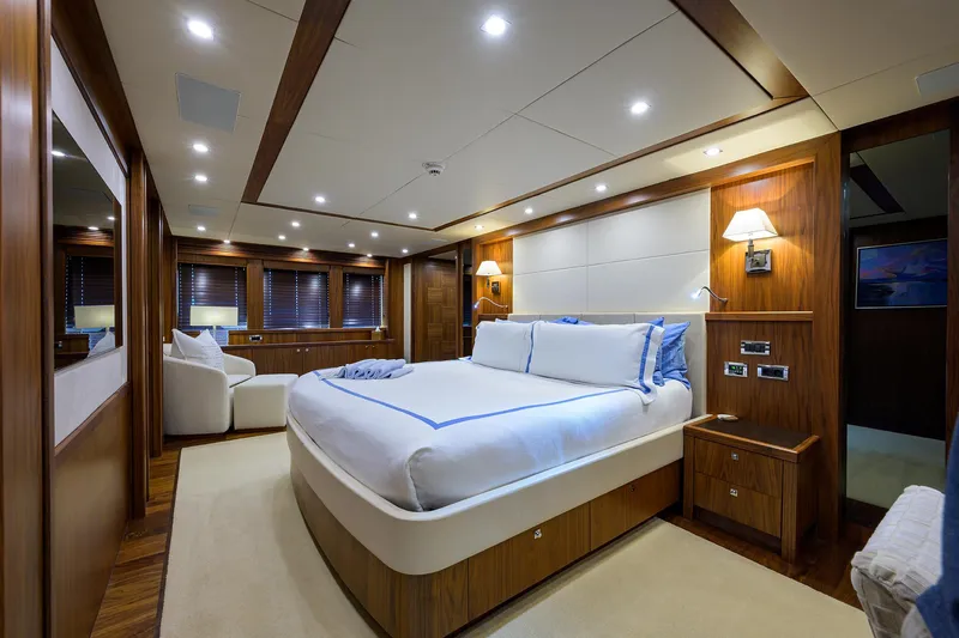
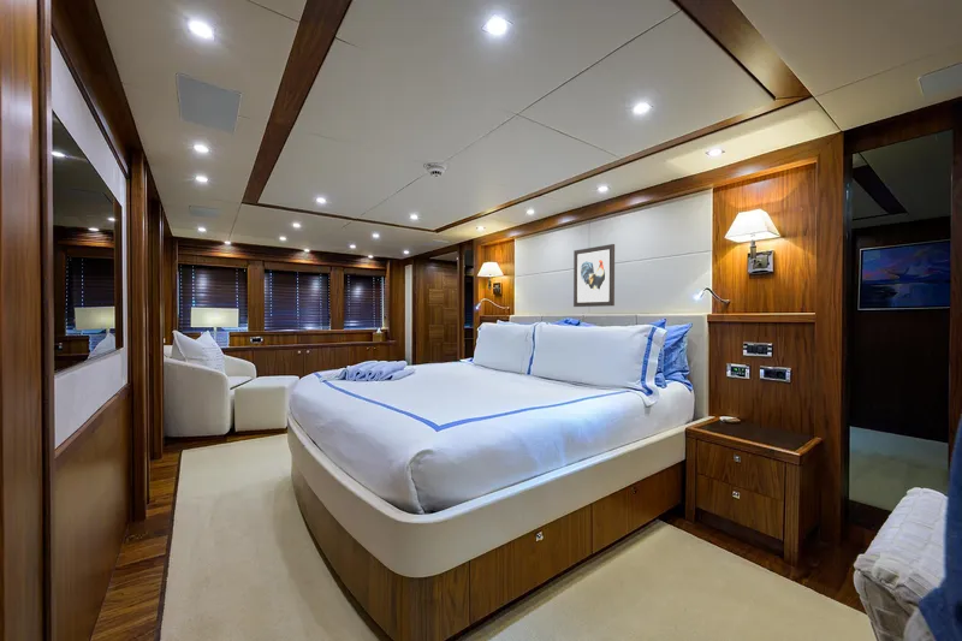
+ wall art (593, 277)
